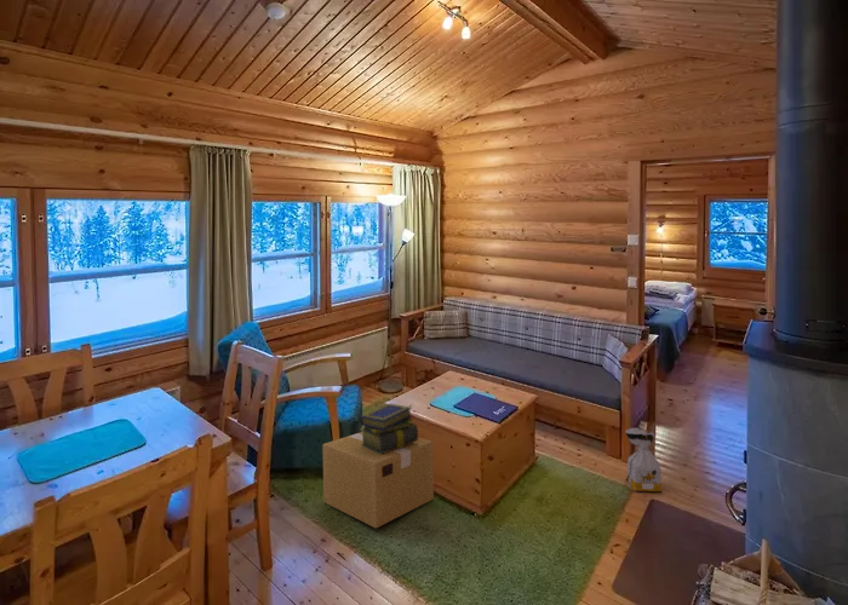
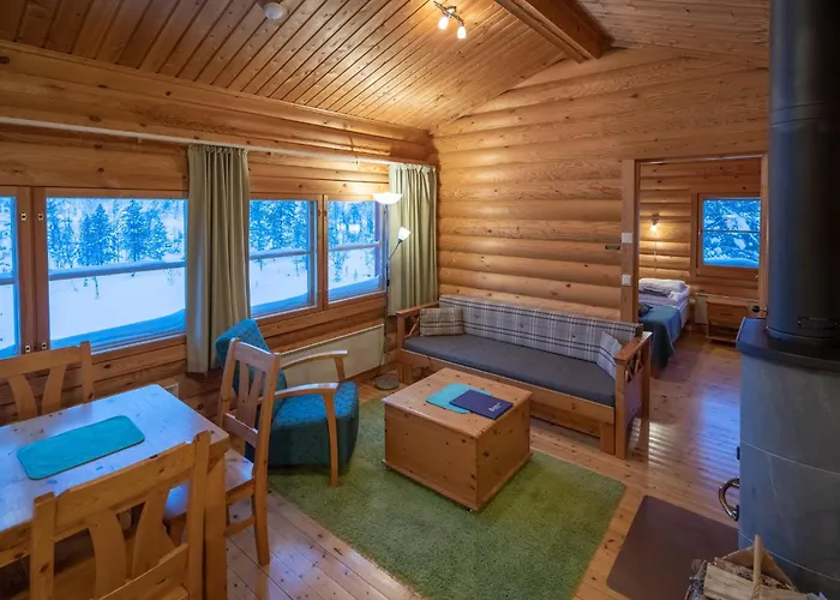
- bag (642, 456)
- cardboard box (378, 471)
- stack of books (388, 426)
